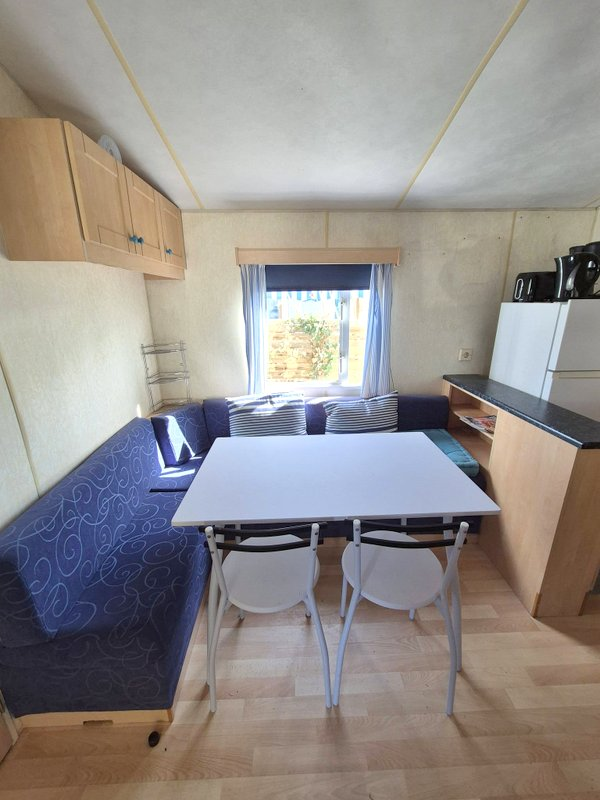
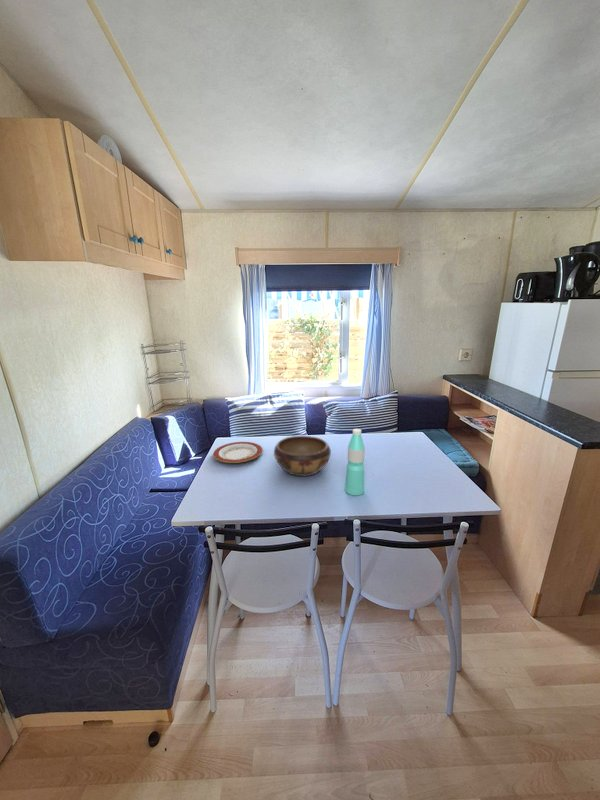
+ plate (238, 453)
+ water bottle (355, 460)
+ decorative bowl (302, 456)
